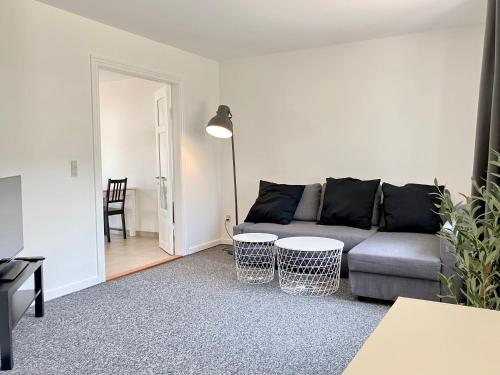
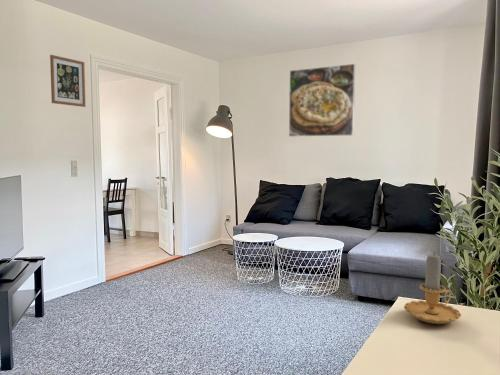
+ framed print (320, 102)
+ candle (435, 284)
+ wall art (68, 81)
